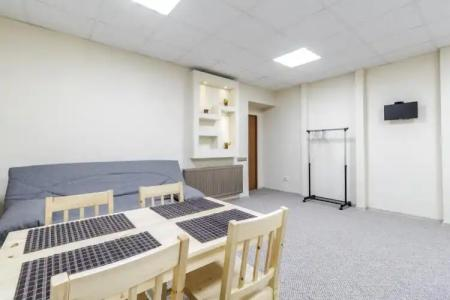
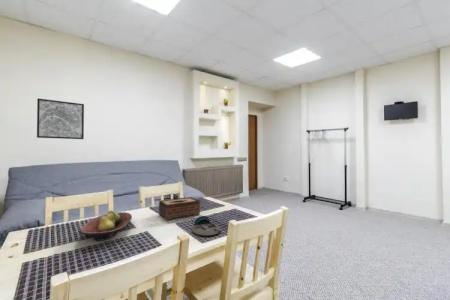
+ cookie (203, 223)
+ fruit bowl (108, 222)
+ wall art (61, 120)
+ tissue box (179, 207)
